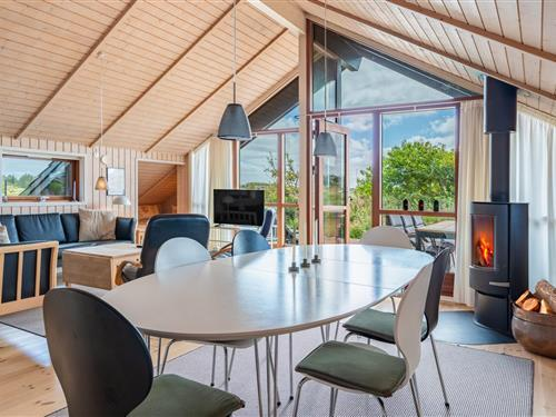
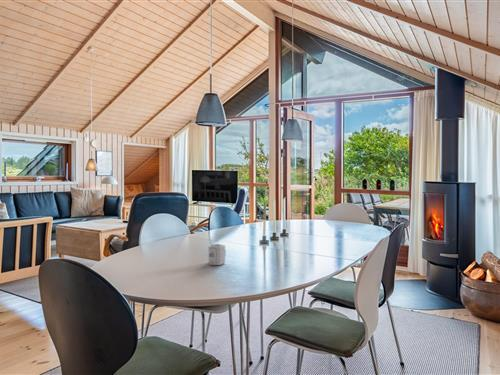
+ cup (217, 254)
